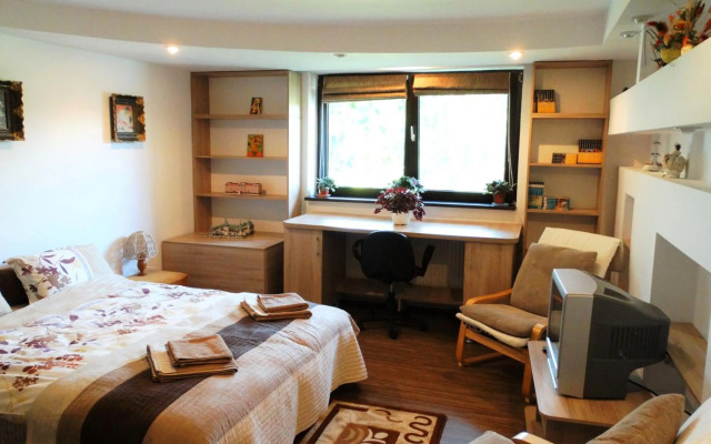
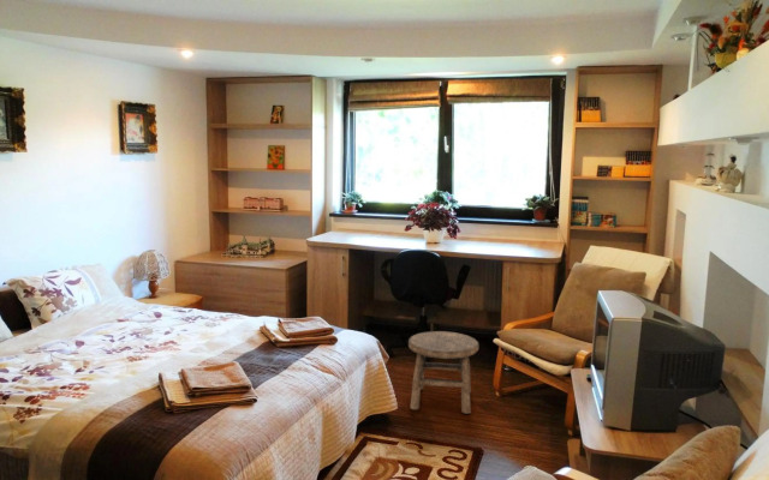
+ stool (442, 368)
